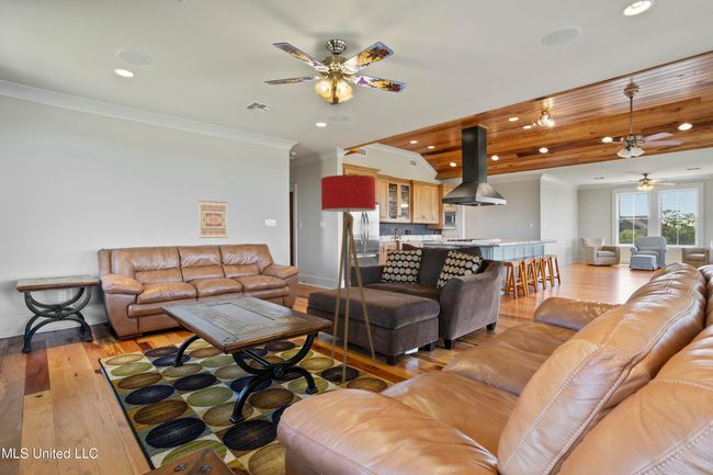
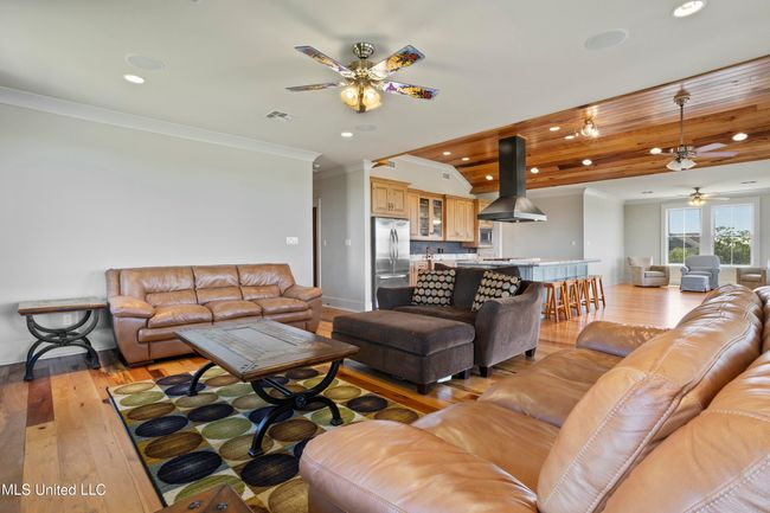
- wall art (213, 219)
- floor lamp (349, 274)
